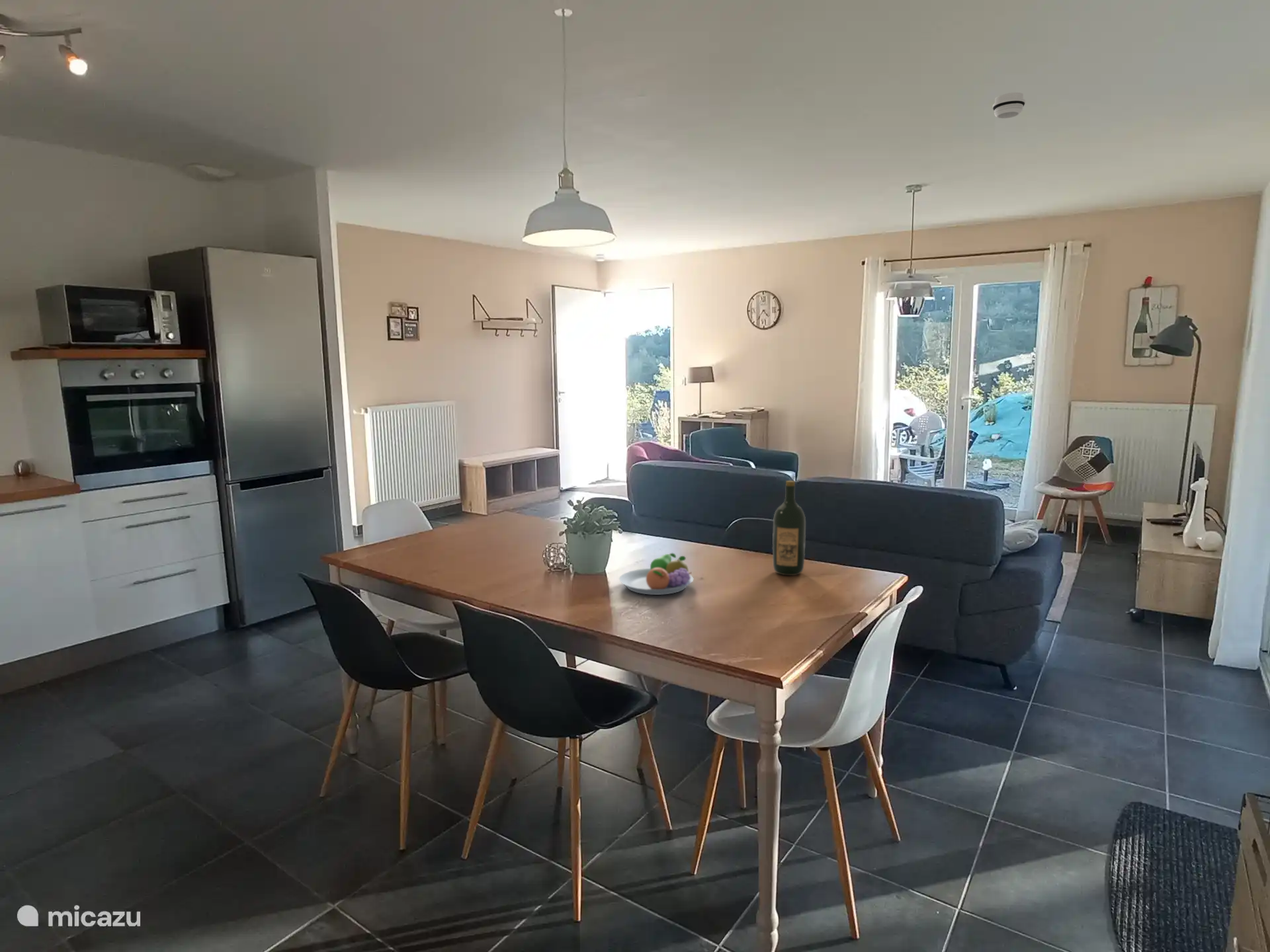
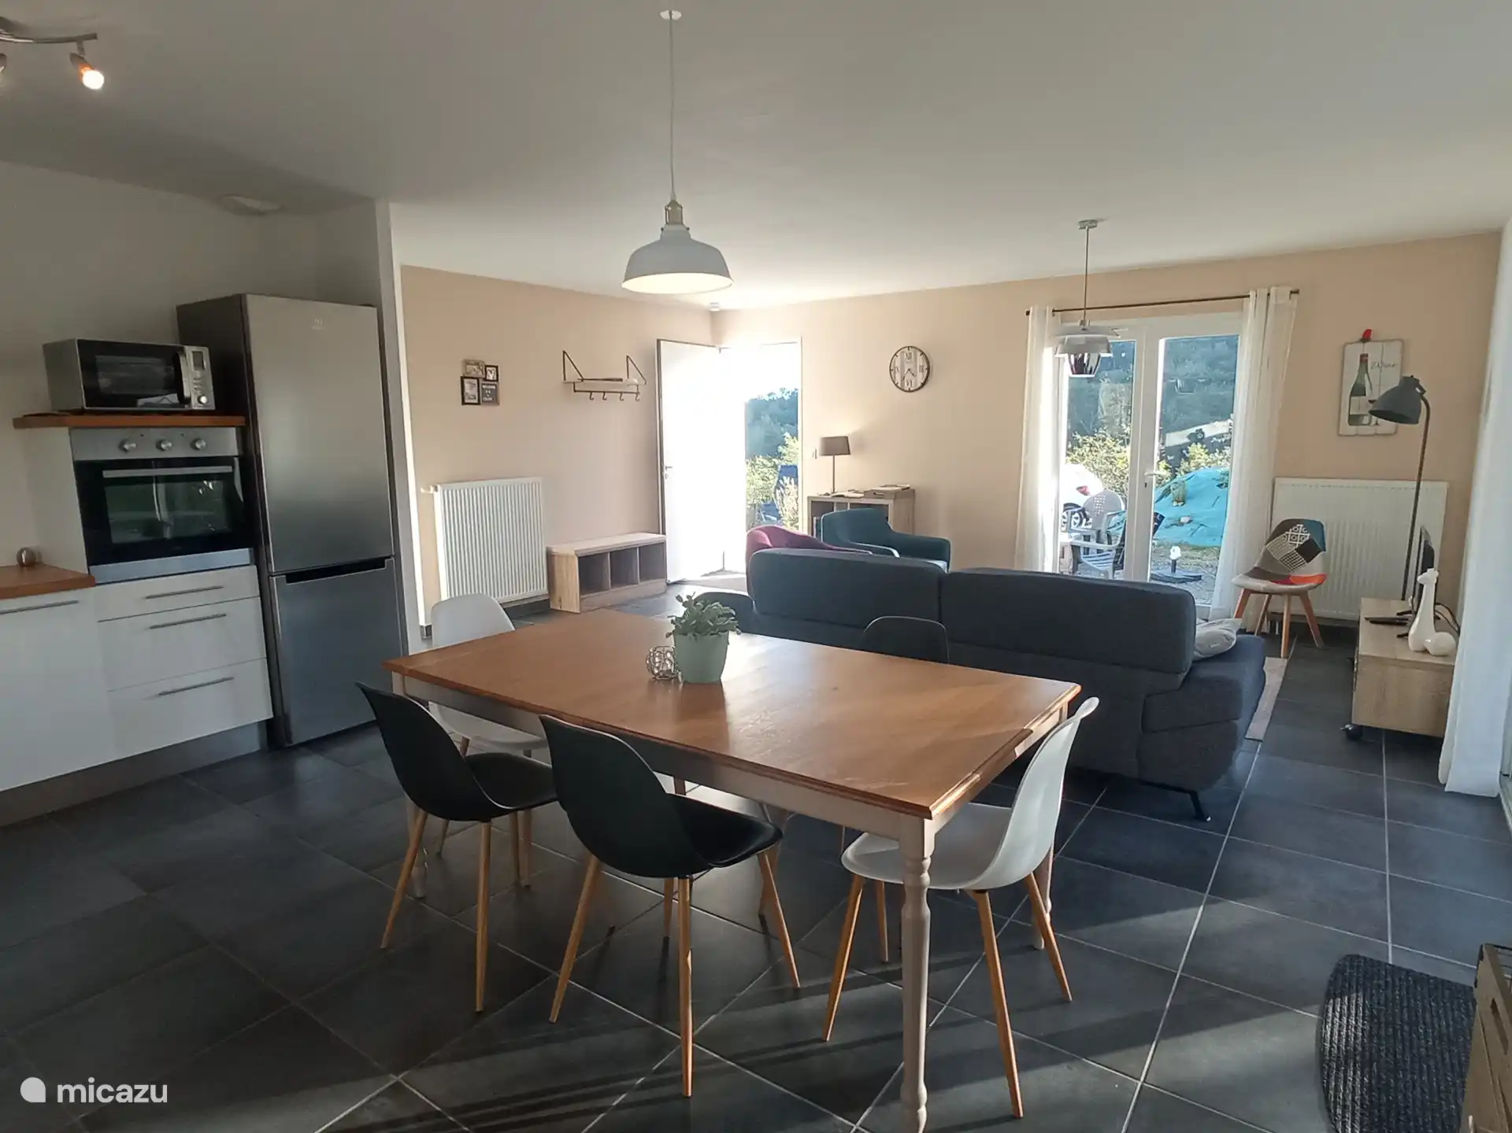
- smoke detector (1008, 106)
- fruit bowl (658, 571)
- wine bottle (789, 527)
